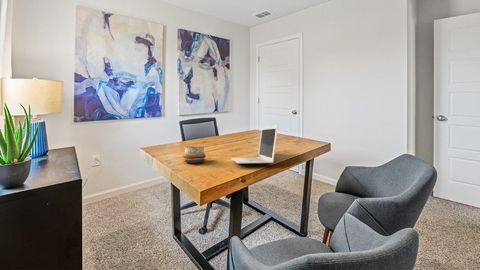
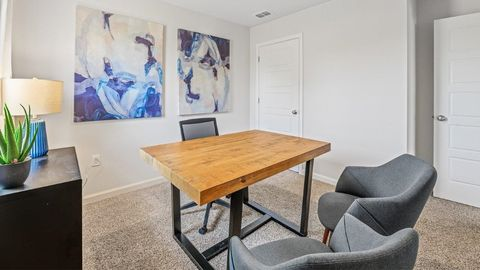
- laptop (259, 145)
- decorative bowl (194, 154)
